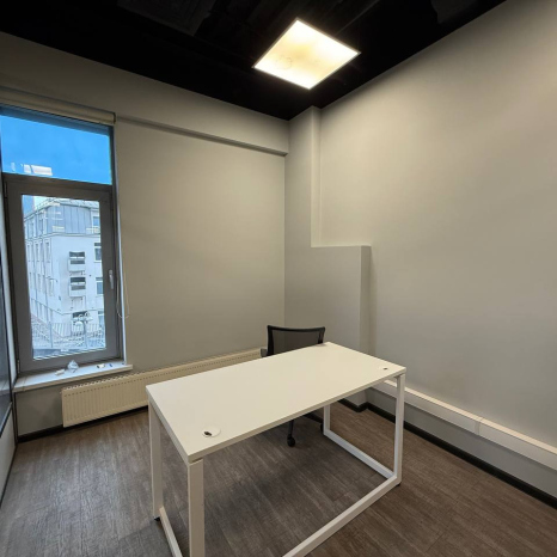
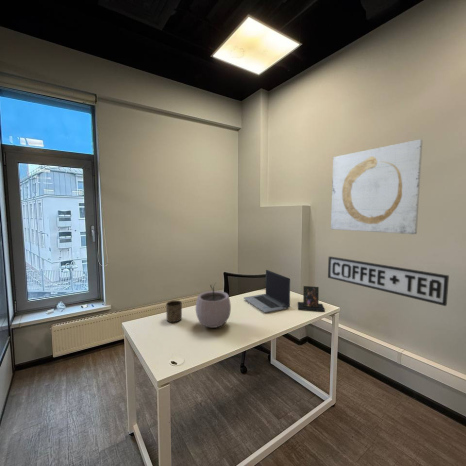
+ plant pot (213, 304)
+ wall art (370, 191)
+ photo frame (310, 297)
+ sign (377, 276)
+ laptop computer (266, 289)
+ cup (174, 311)
